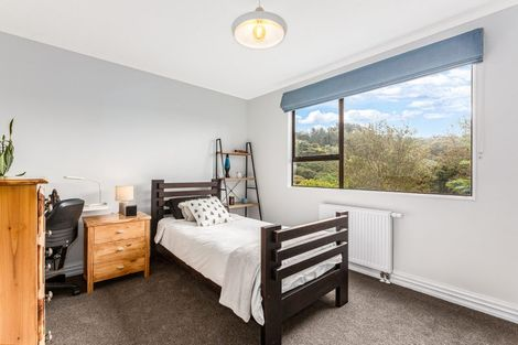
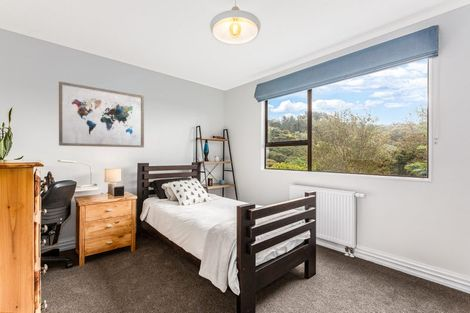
+ wall art (105, 118)
